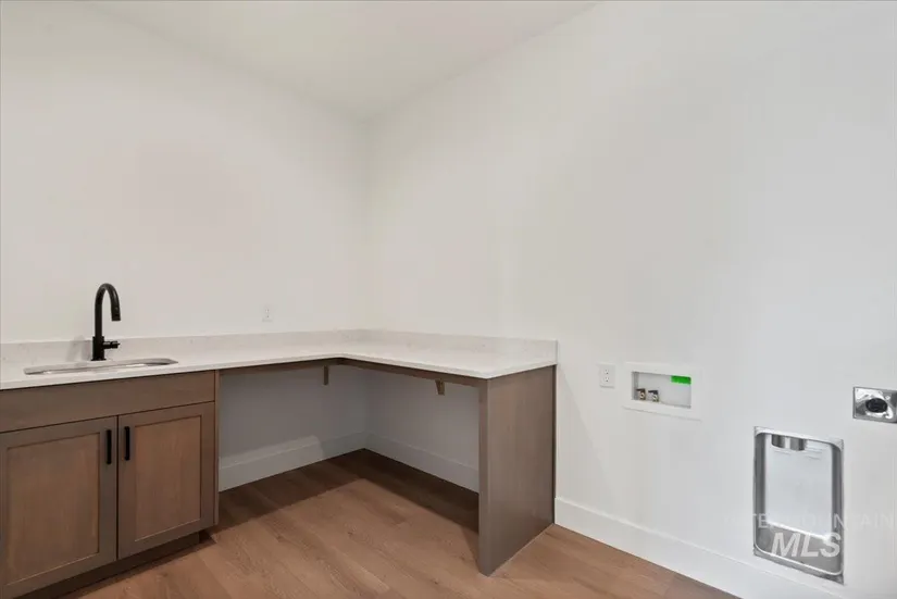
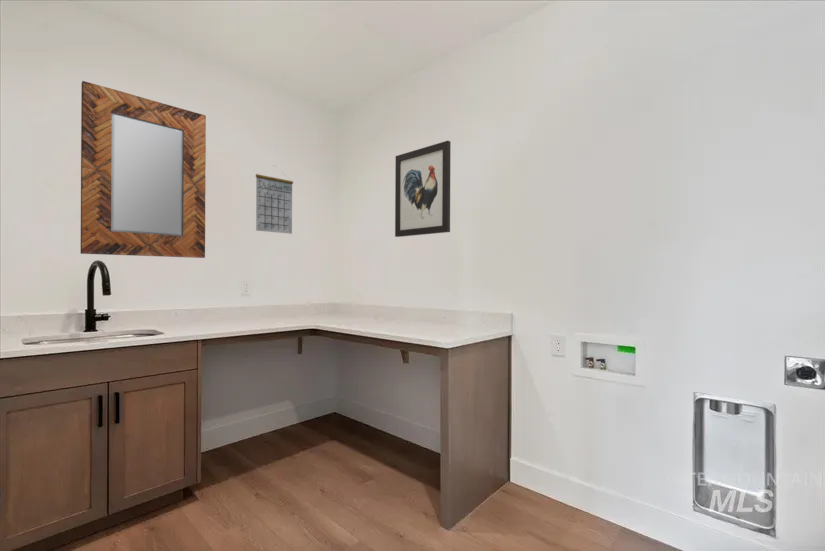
+ wall art (421, 191)
+ home mirror (148, 178)
+ calendar (274, 198)
